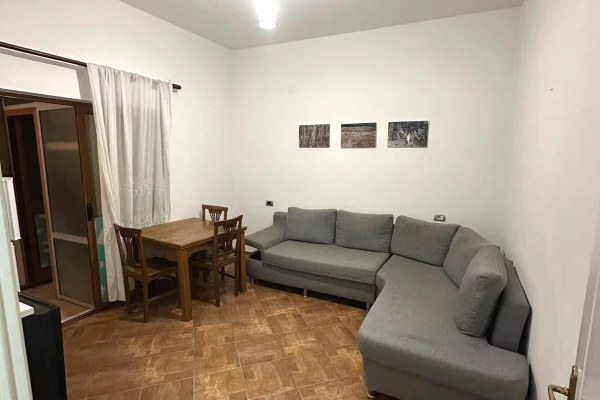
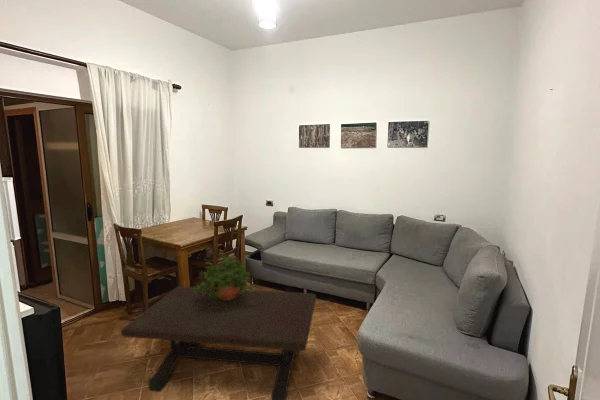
+ potted plant (225, 279)
+ coffee table (230, 338)
